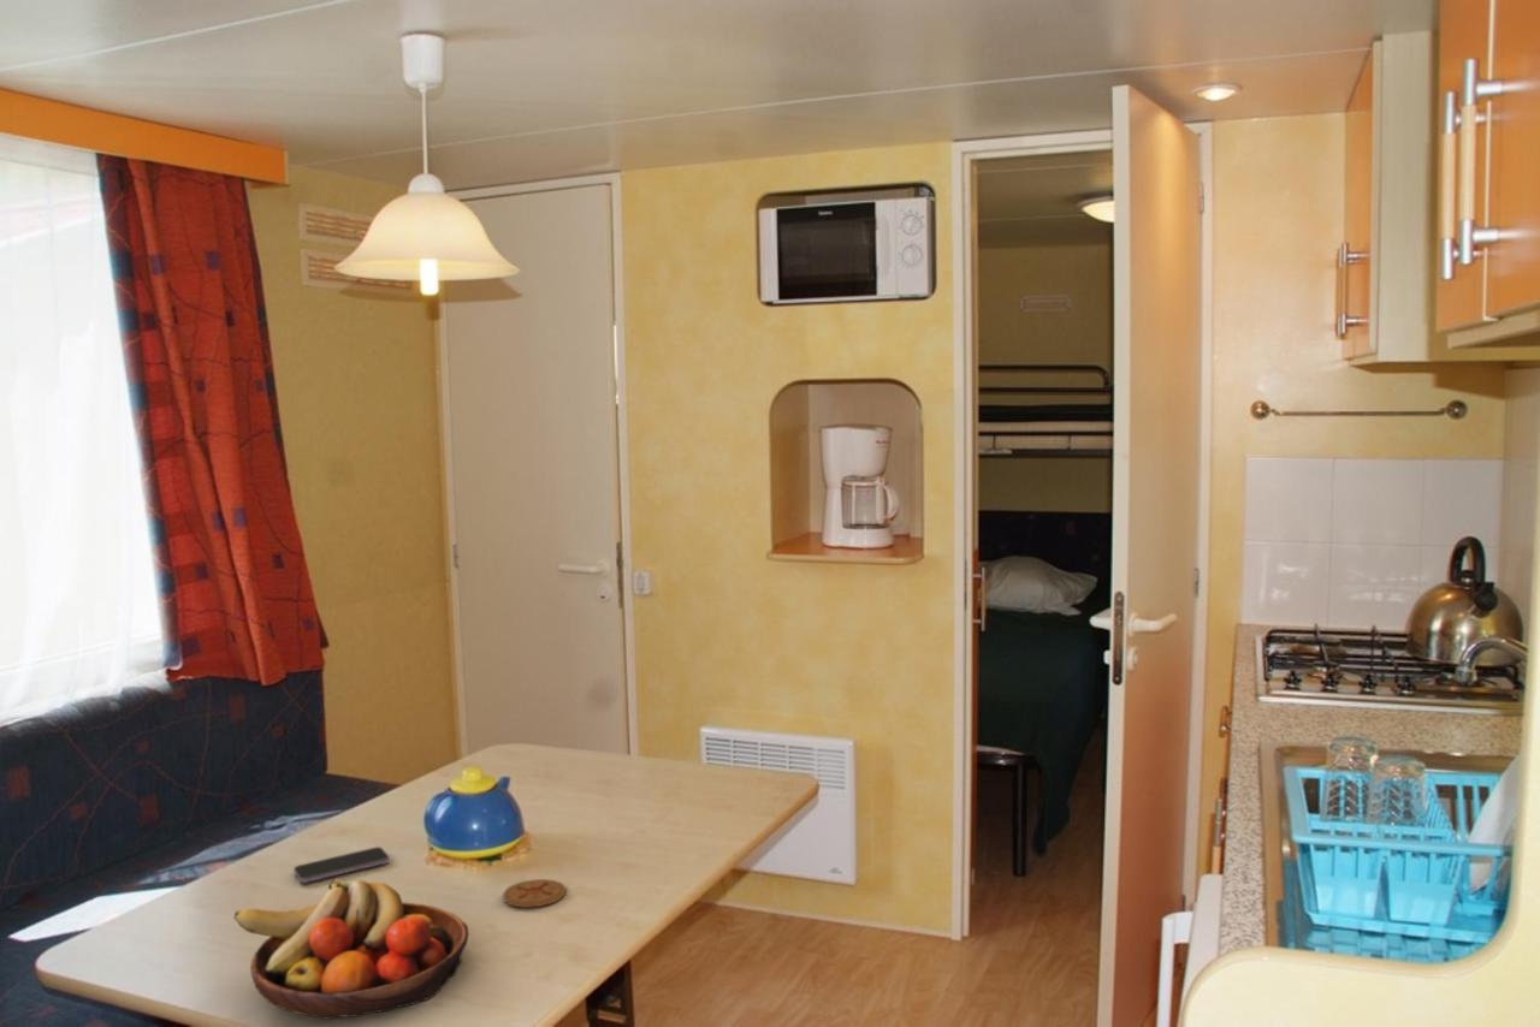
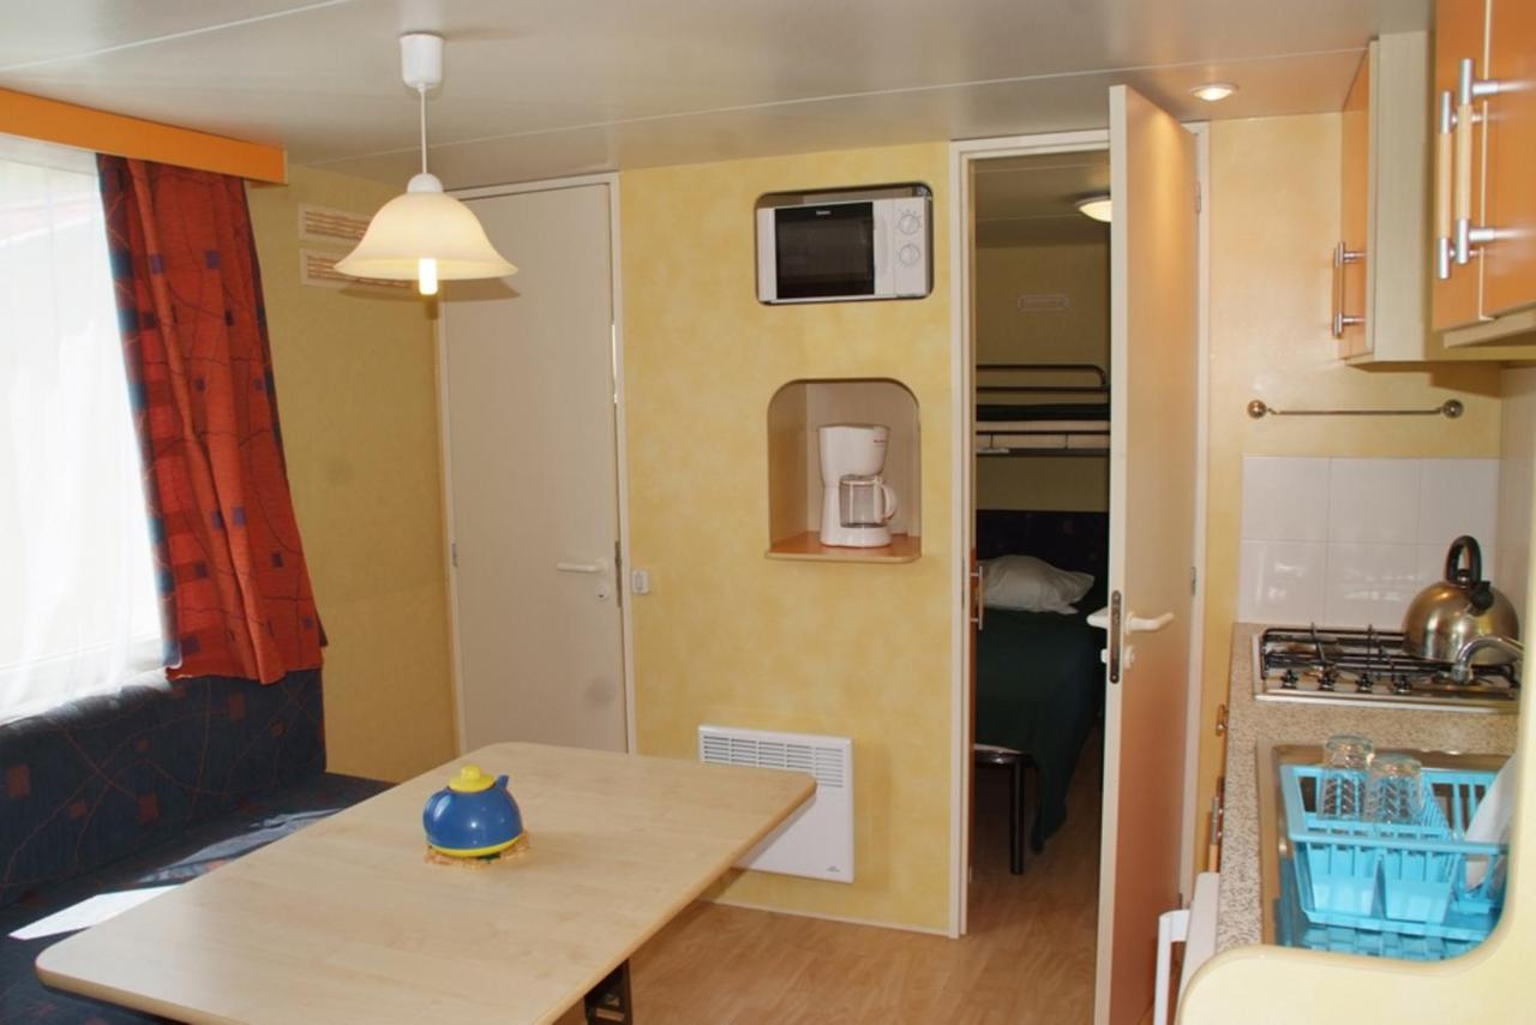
- coaster (534, 892)
- smartphone (342, 863)
- fruit bowl (359, 937)
